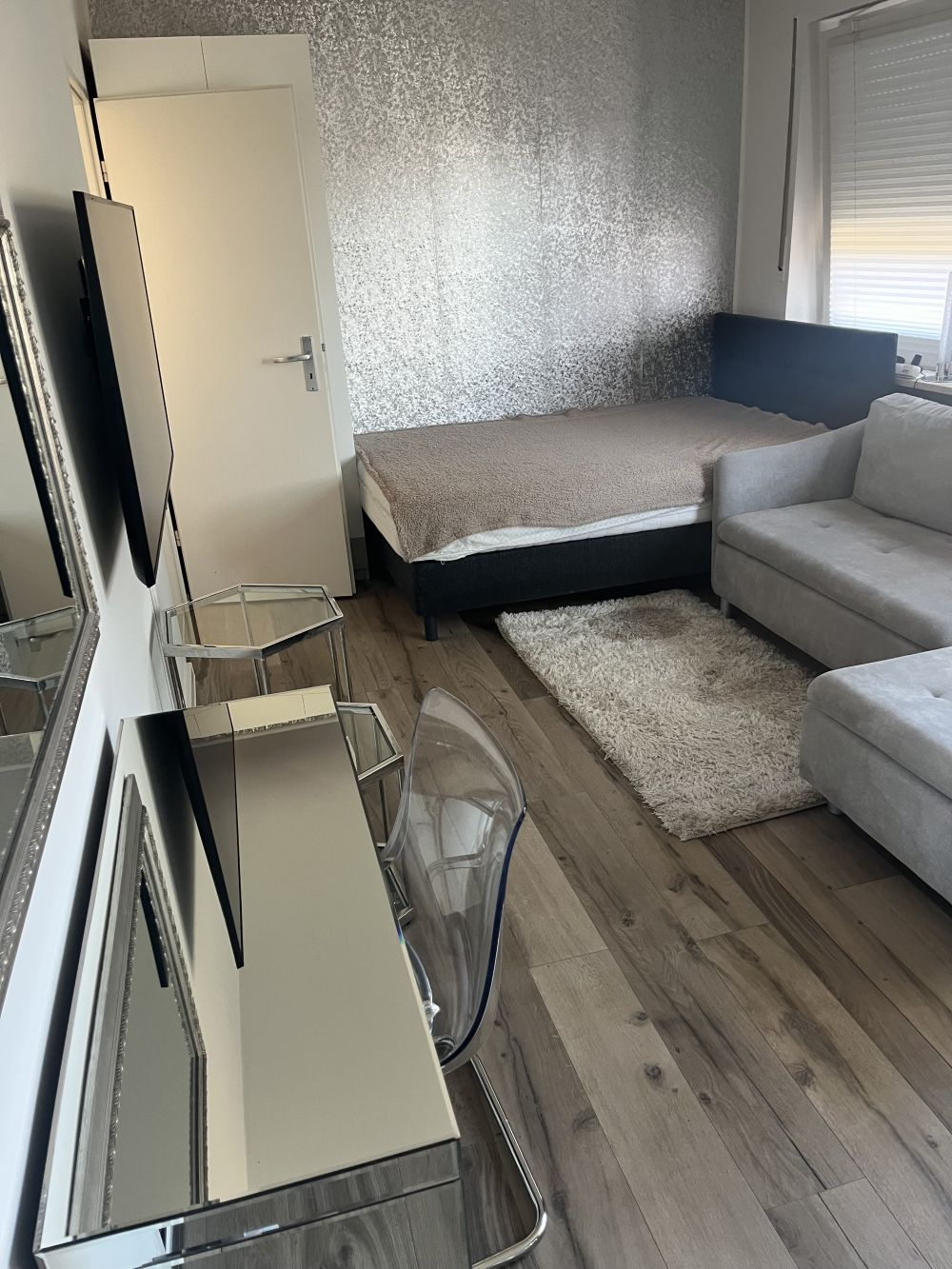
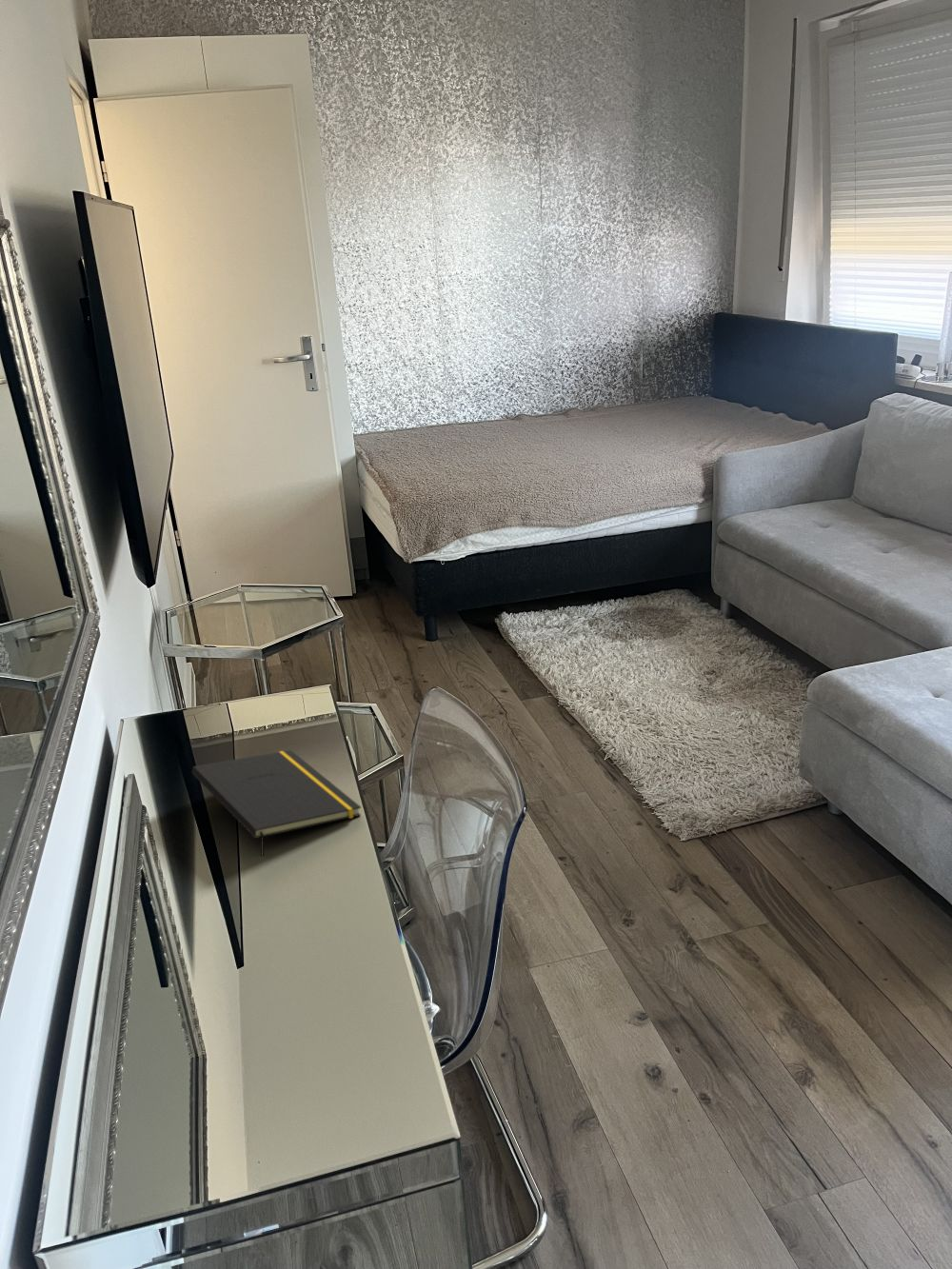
+ notepad (274, 790)
